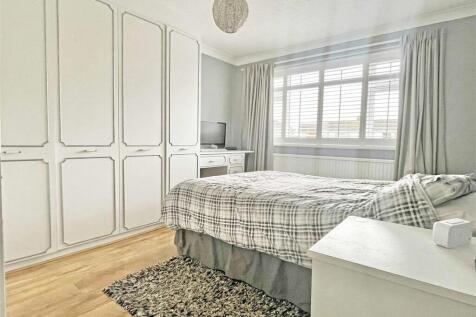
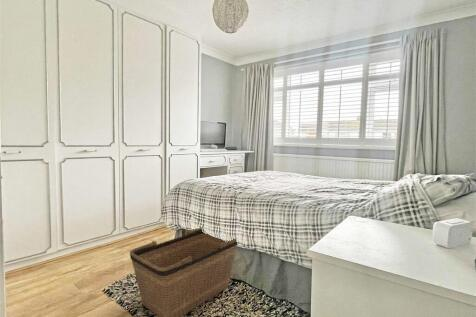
+ bicycle basket (188, 268)
